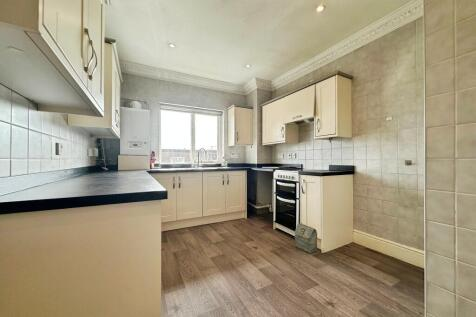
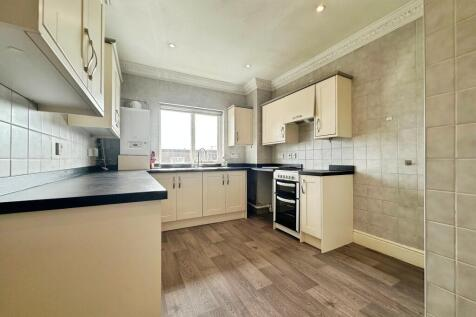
- bag (305, 236)
